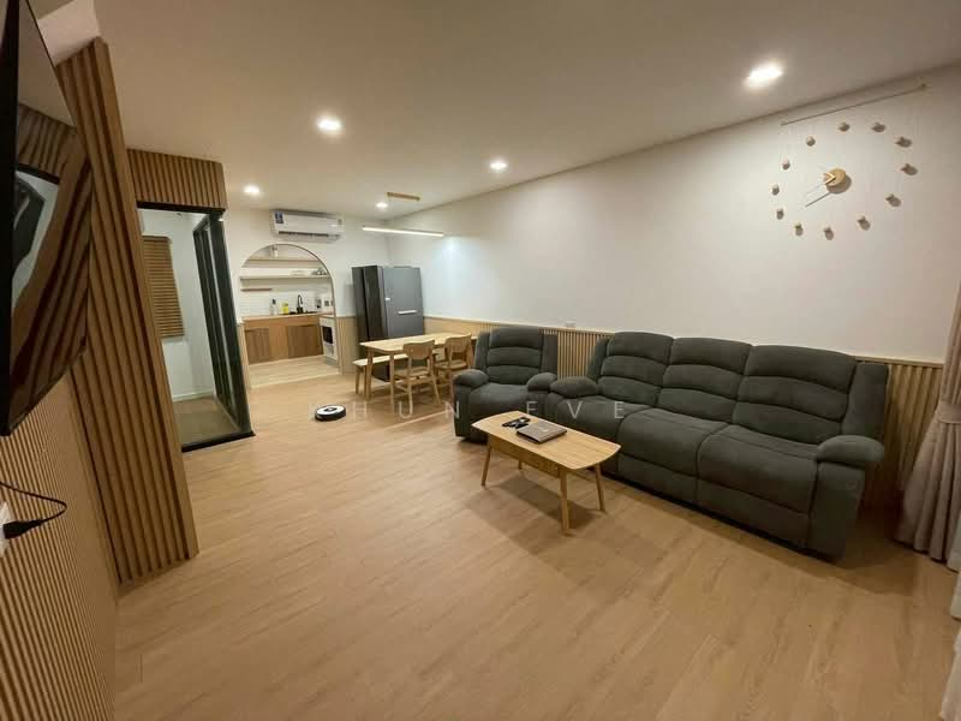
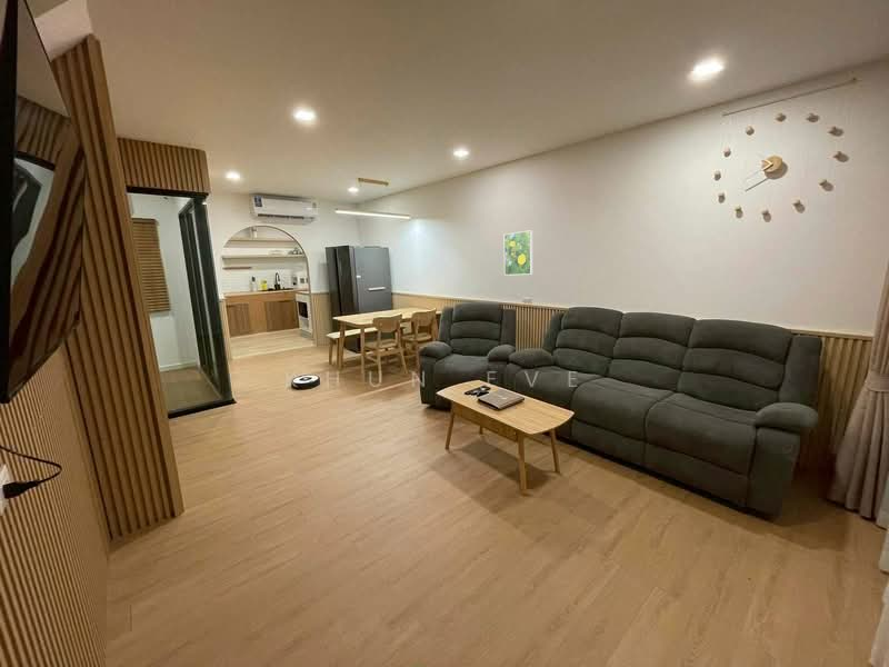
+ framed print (517, 253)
